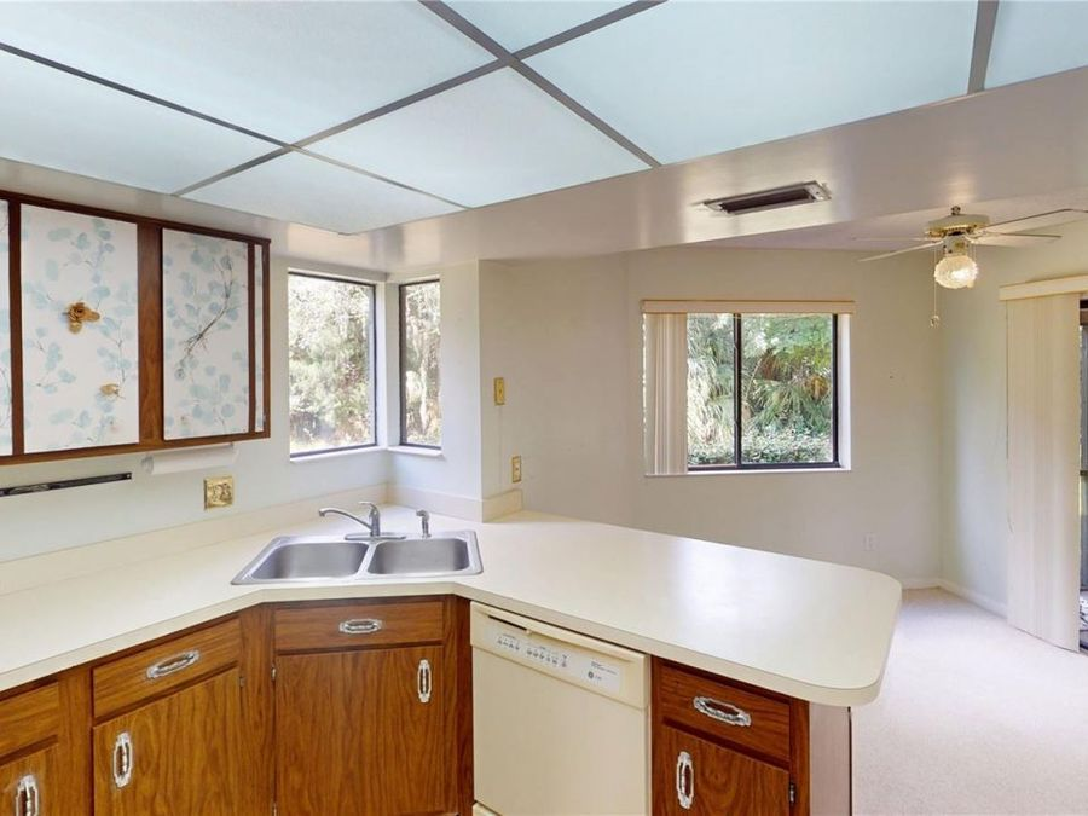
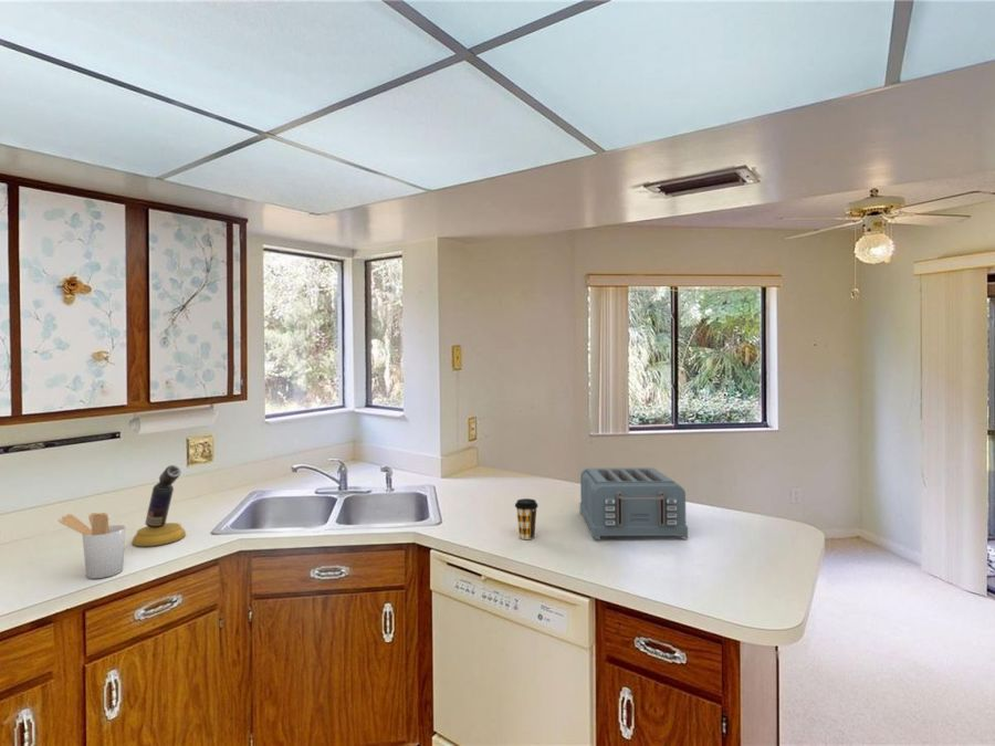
+ utensil holder (93, 542)
+ spray can (160, 501)
+ toaster (630, 501)
+ coffee cup (526, 518)
